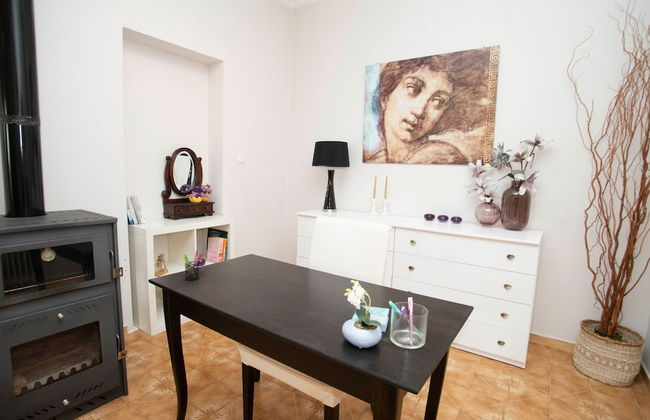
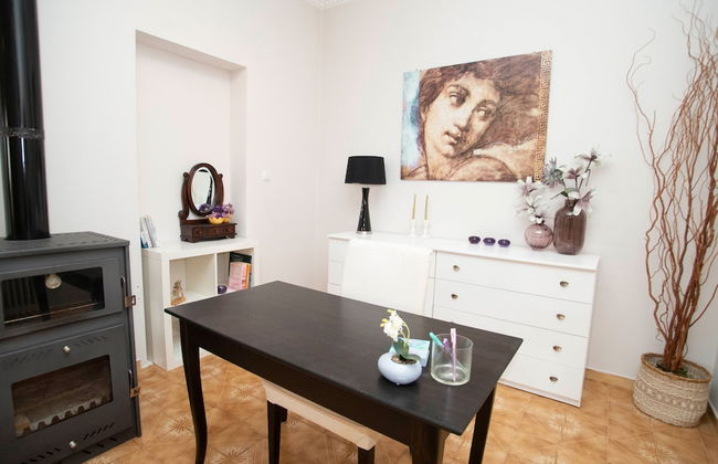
- pen holder (192, 264)
